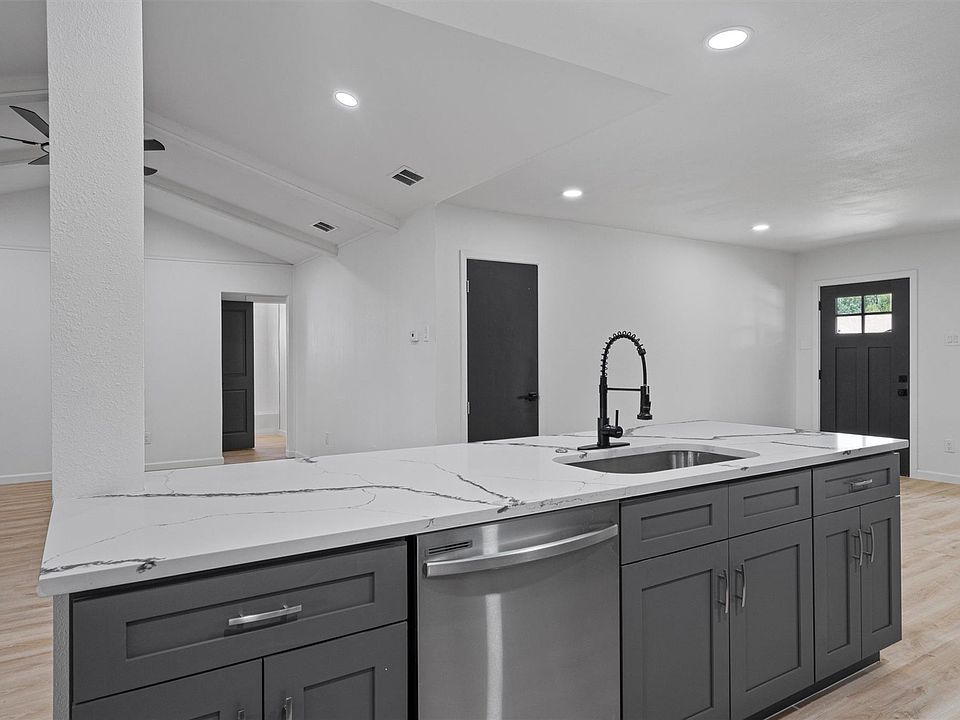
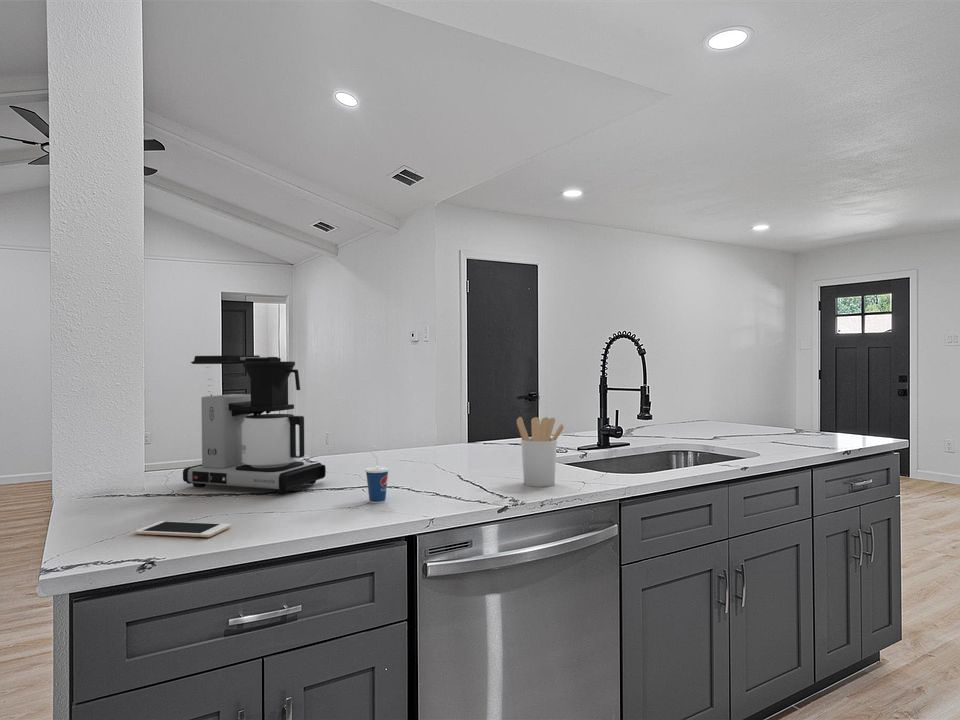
+ cell phone (183, 528)
+ utensil holder (540, 449)
+ cup (377, 475)
+ coffee maker (254, 420)
